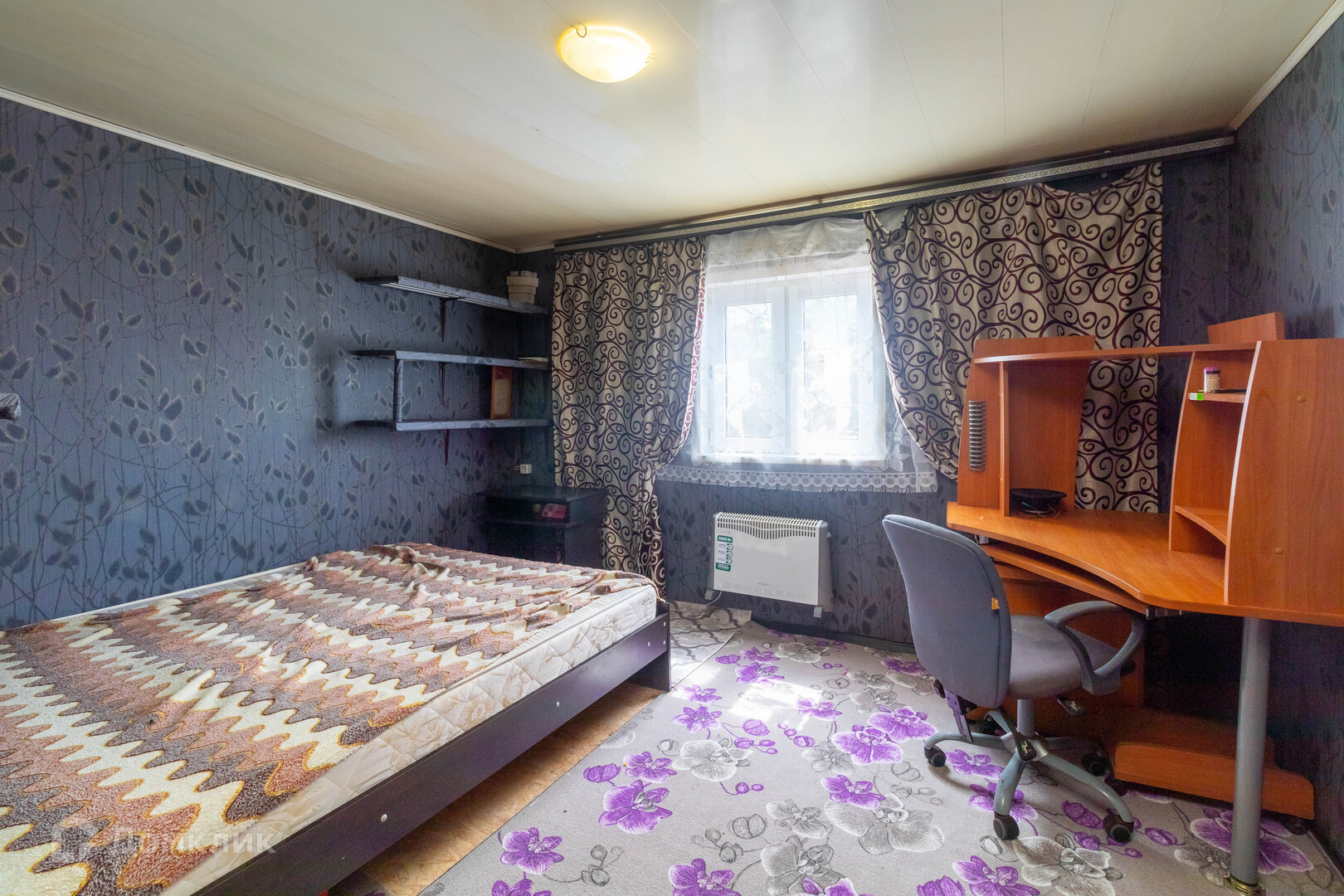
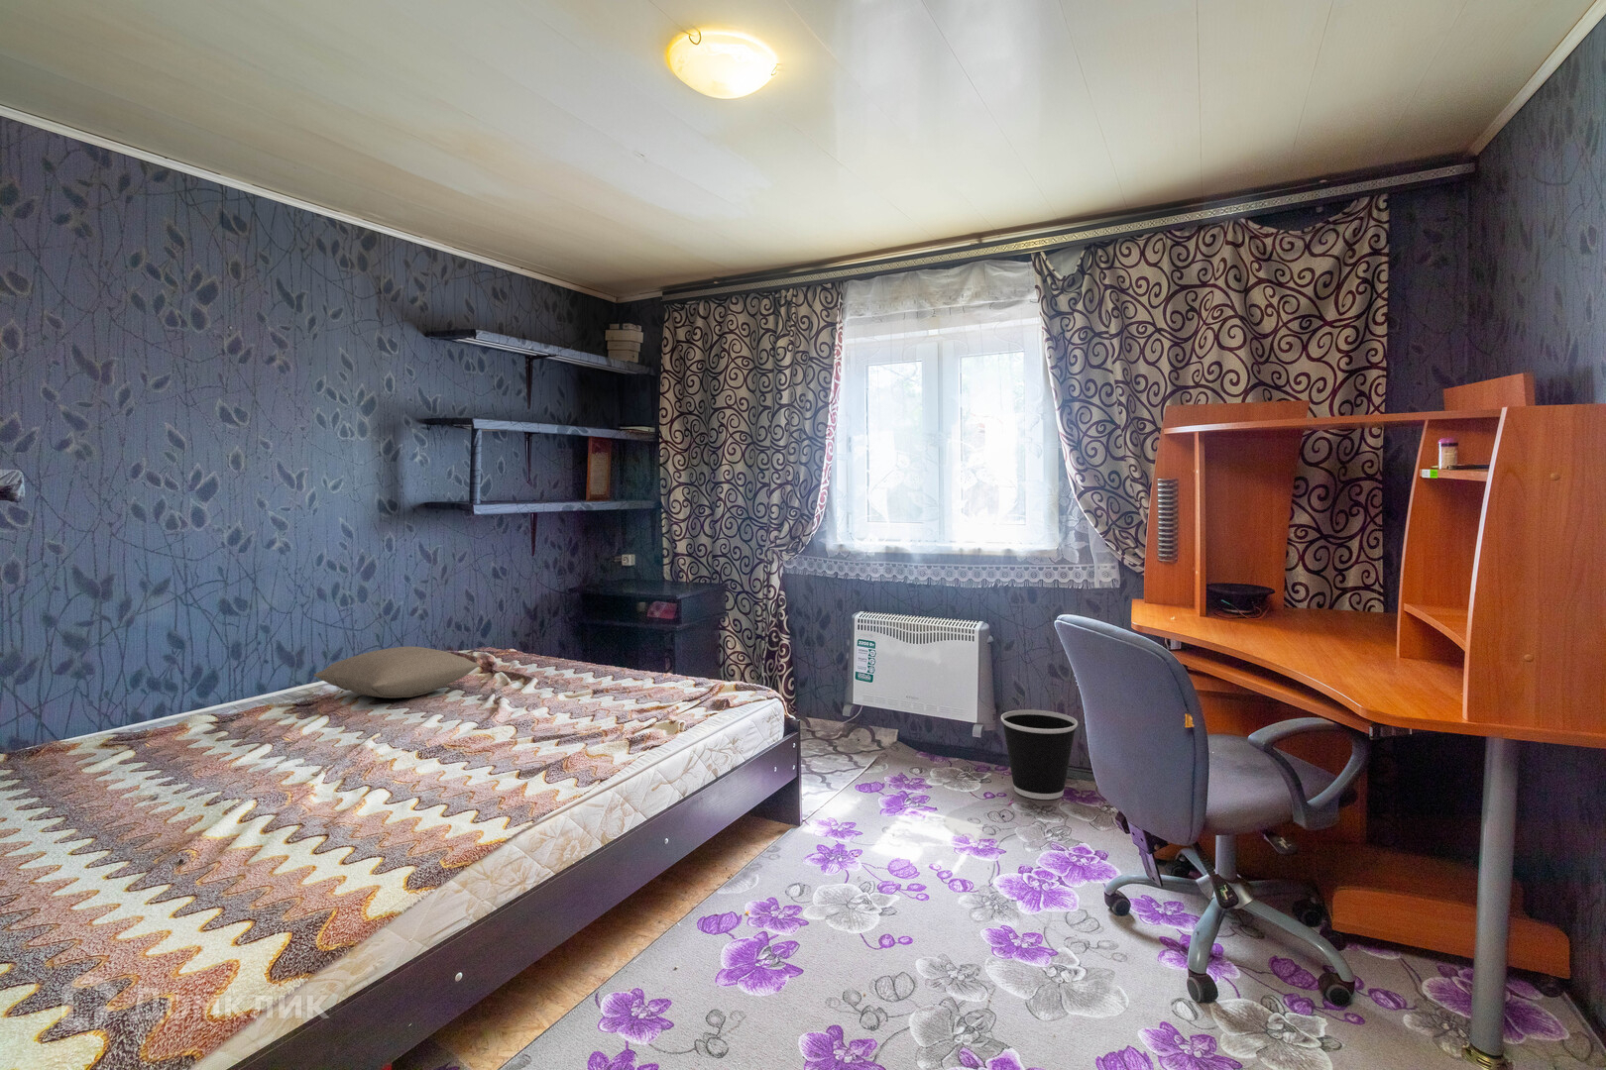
+ pillow (399, 671)
+ wastebasket (1038, 754)
